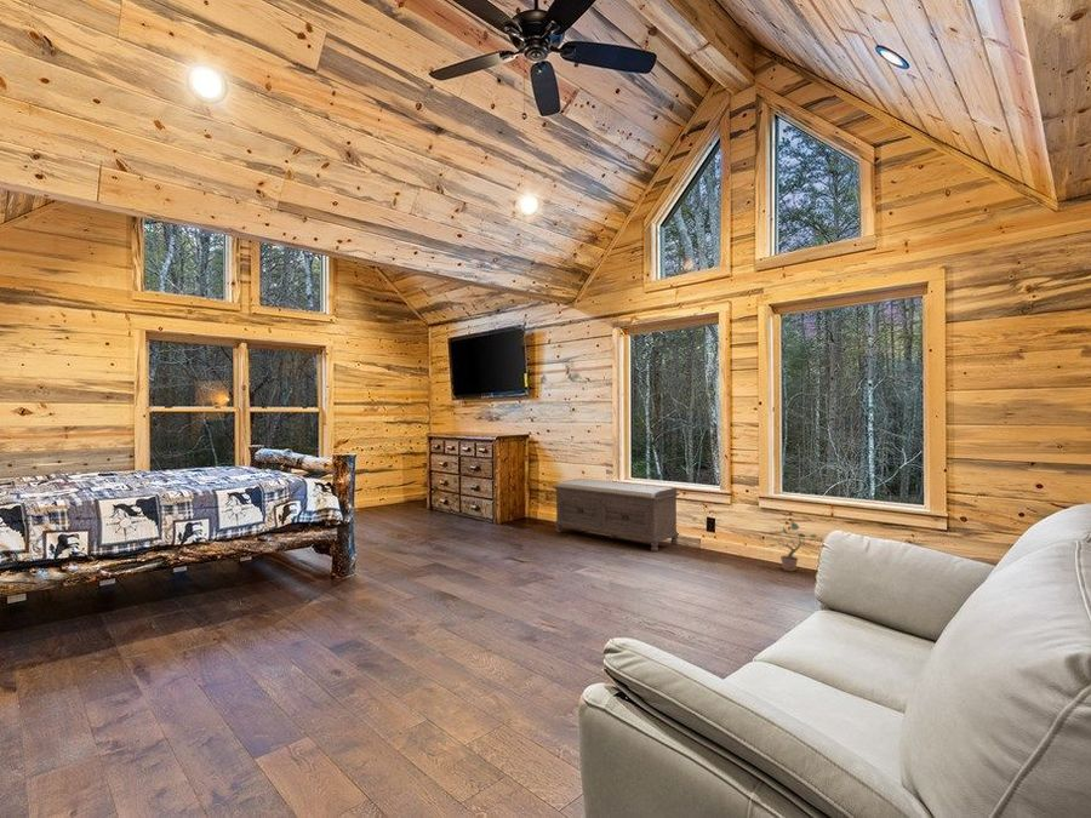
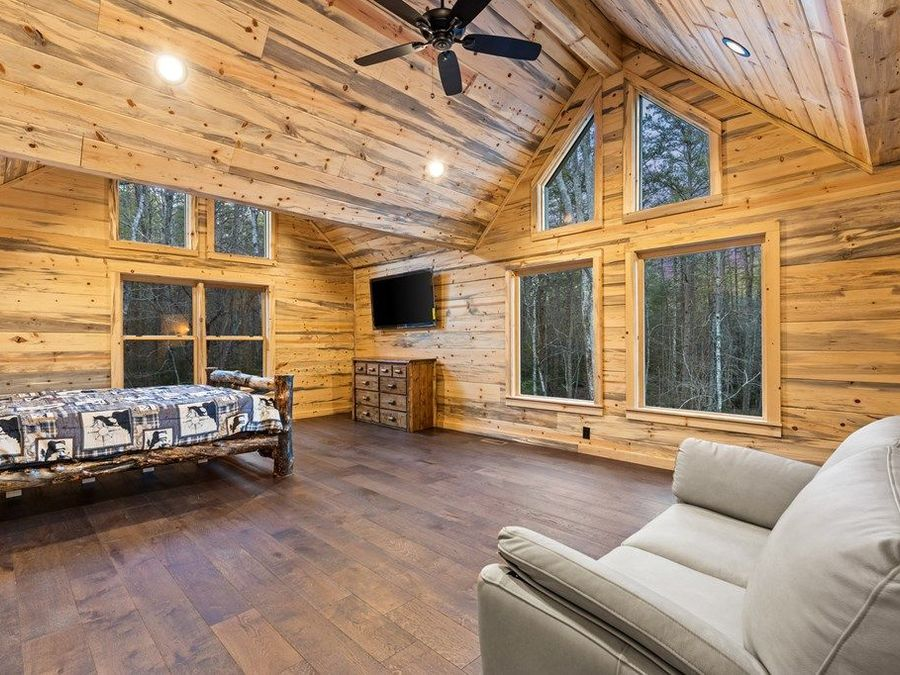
- bench (613, 510)
- potted plant (790, 547)
